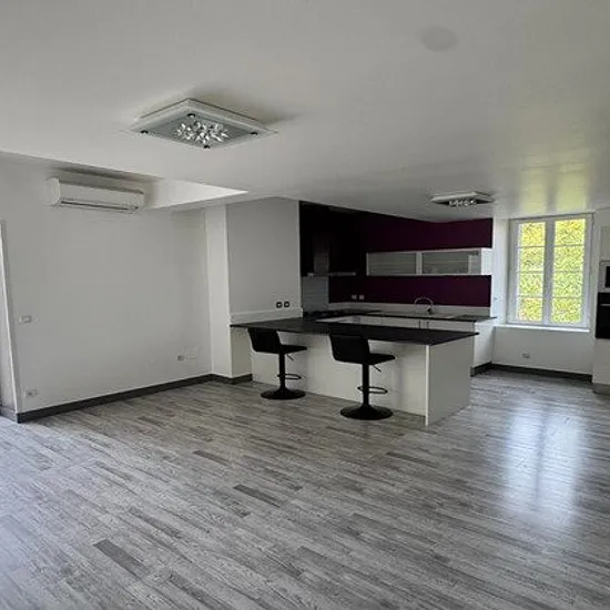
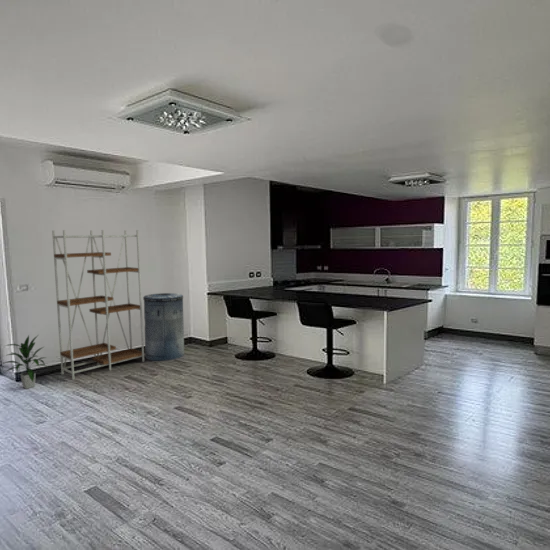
+ indoor plant (26, 362)
+ trash can (164, 325)
+ shelving unit (101, 300)
